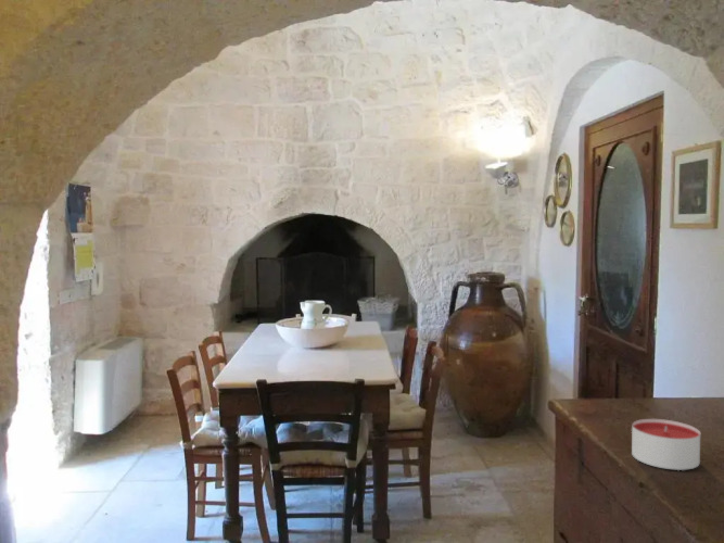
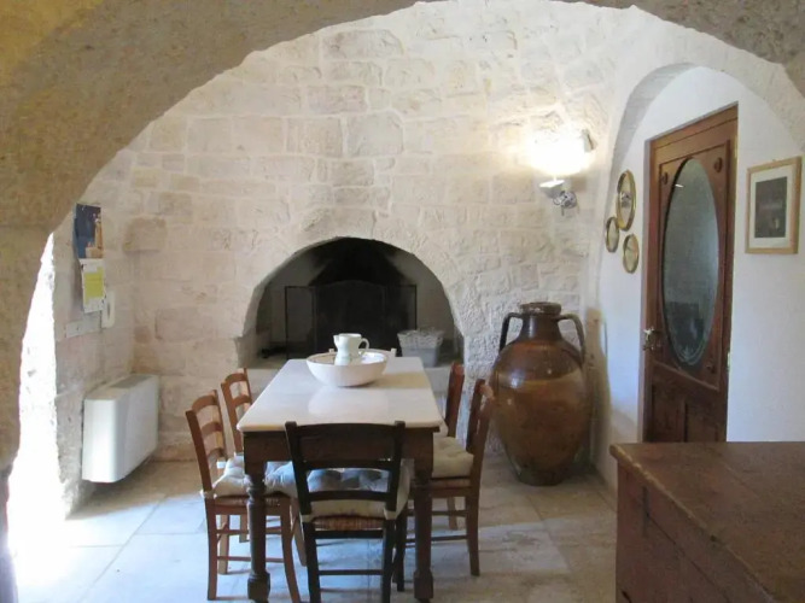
- candle (664, 442)
